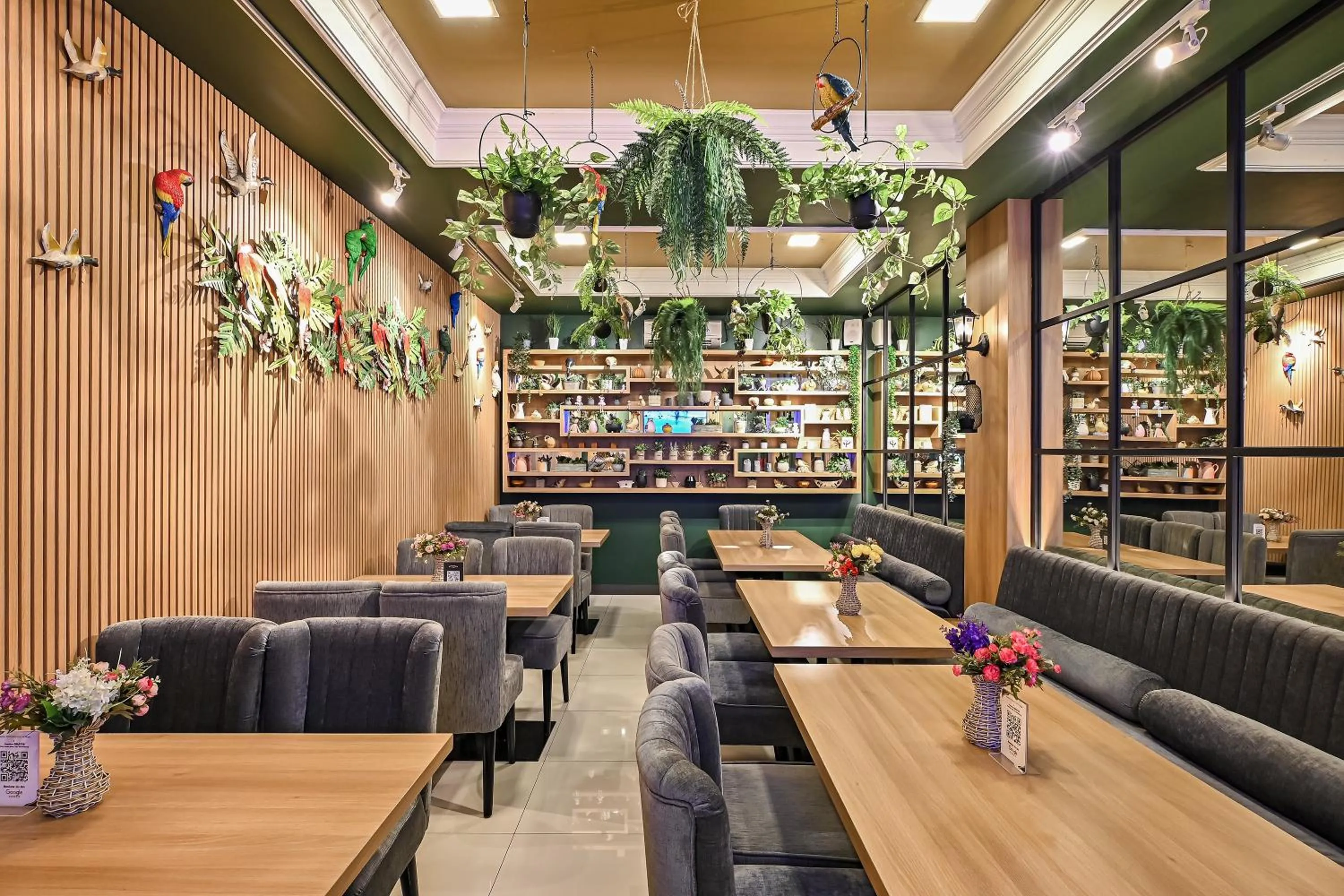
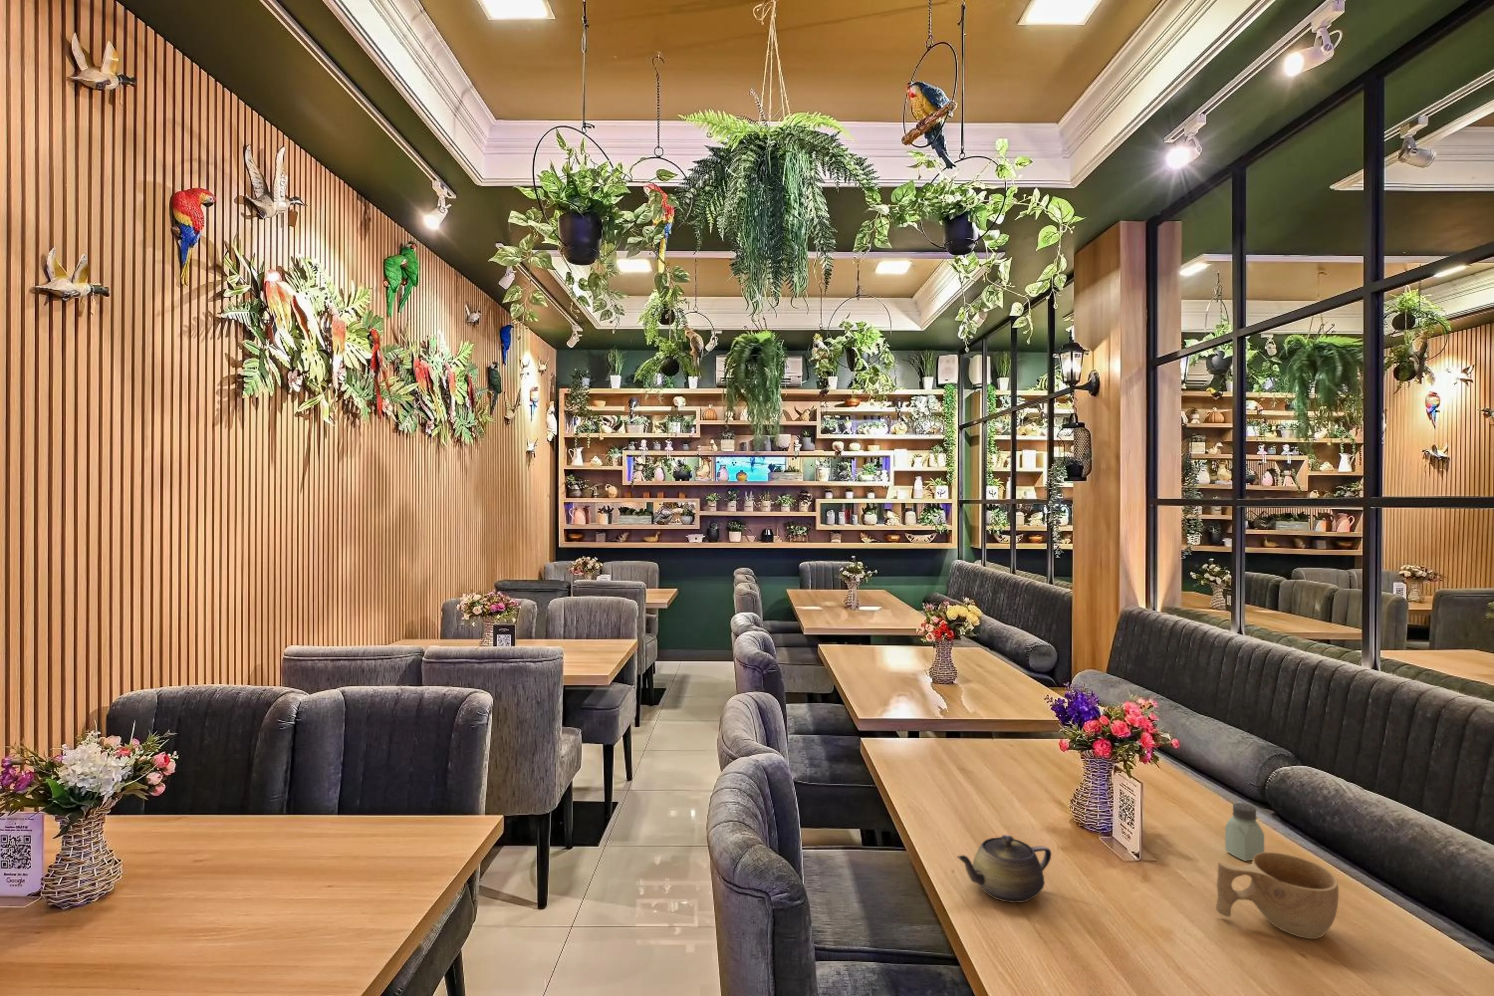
+ cup (1274, 895)
+ teapot (1005, 864)
+ saltshaker (1245, 830)
